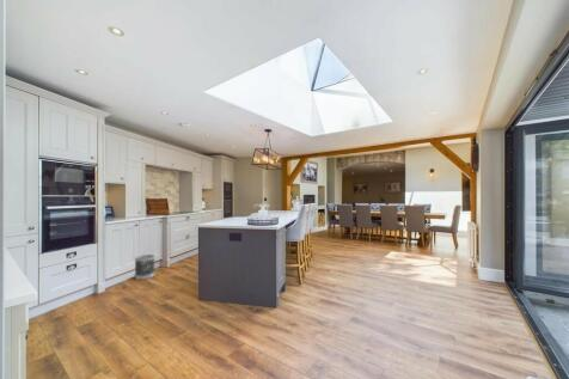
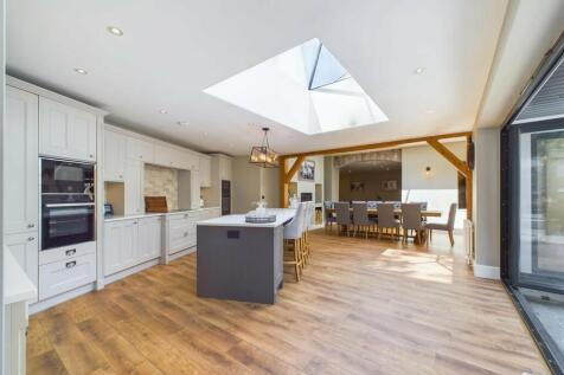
- wastebasket (145, 267)
